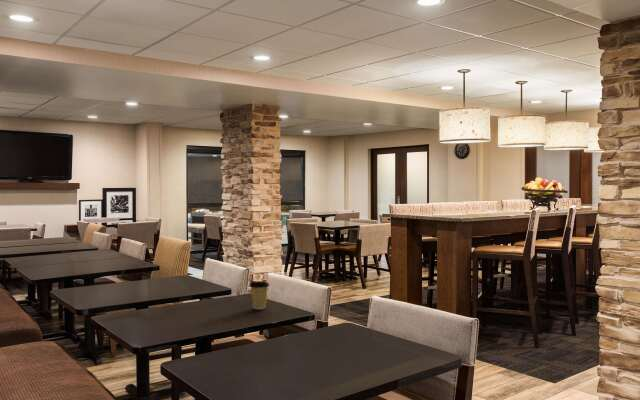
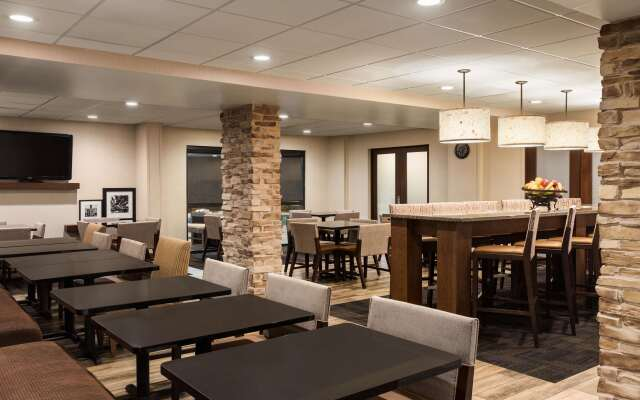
- coffee cup (259, 294)
